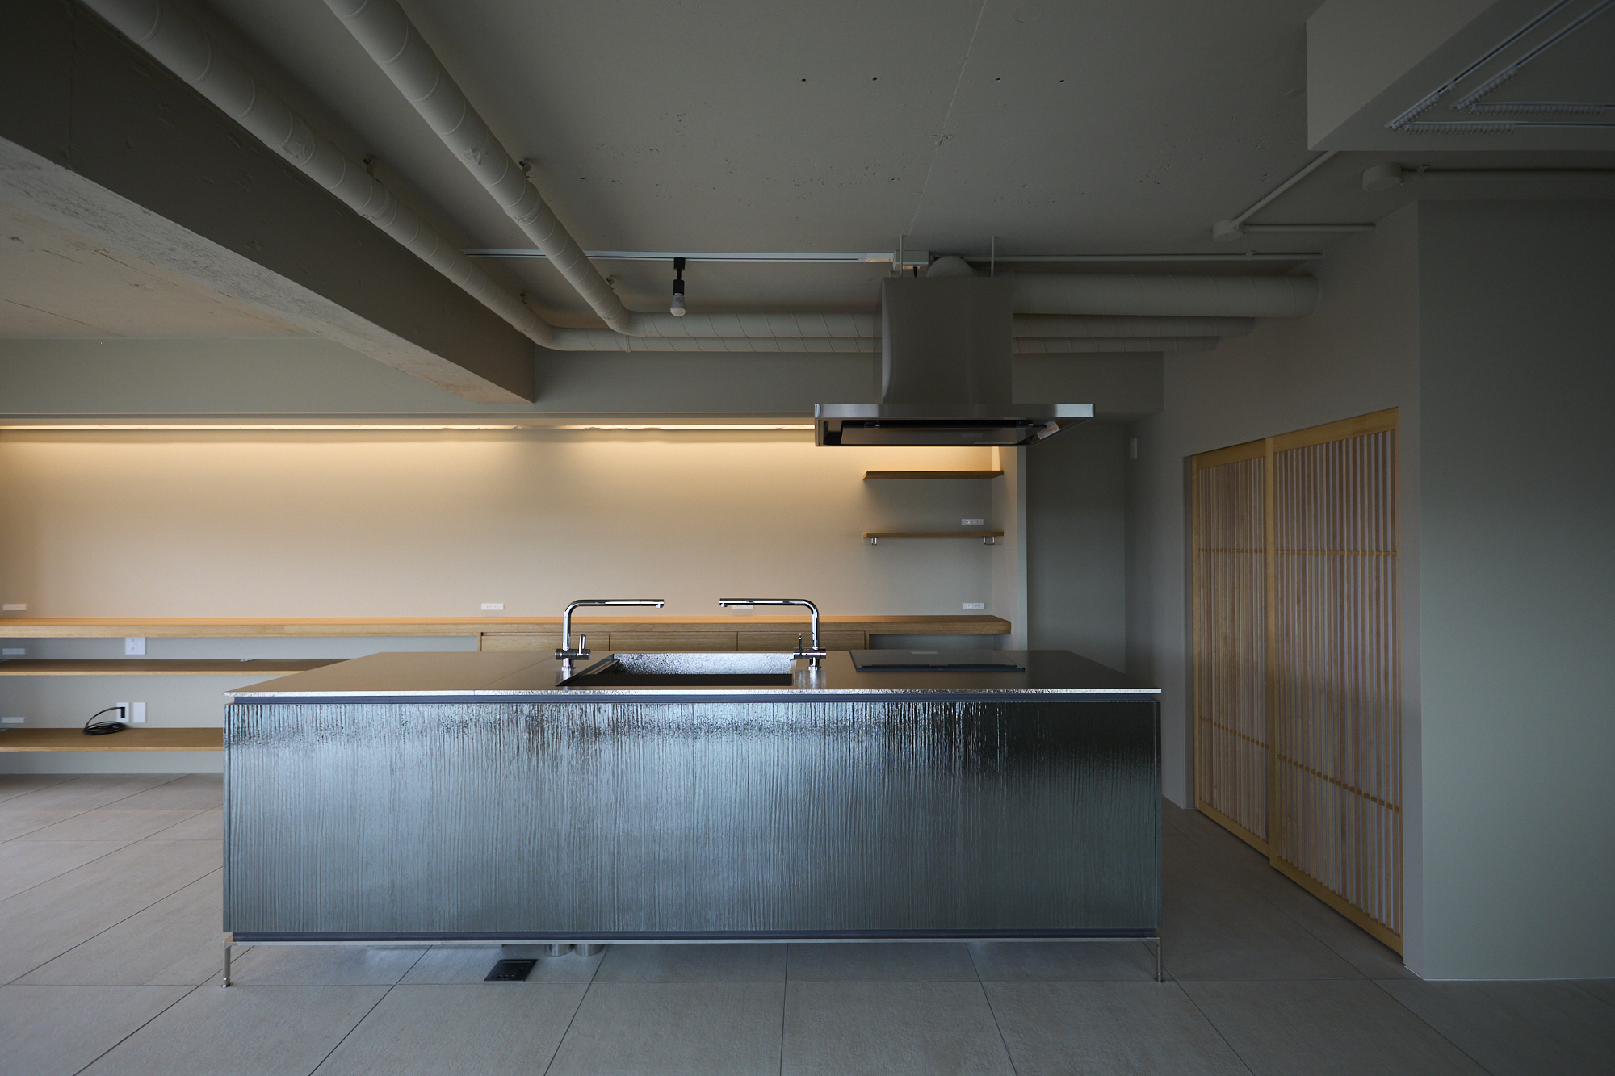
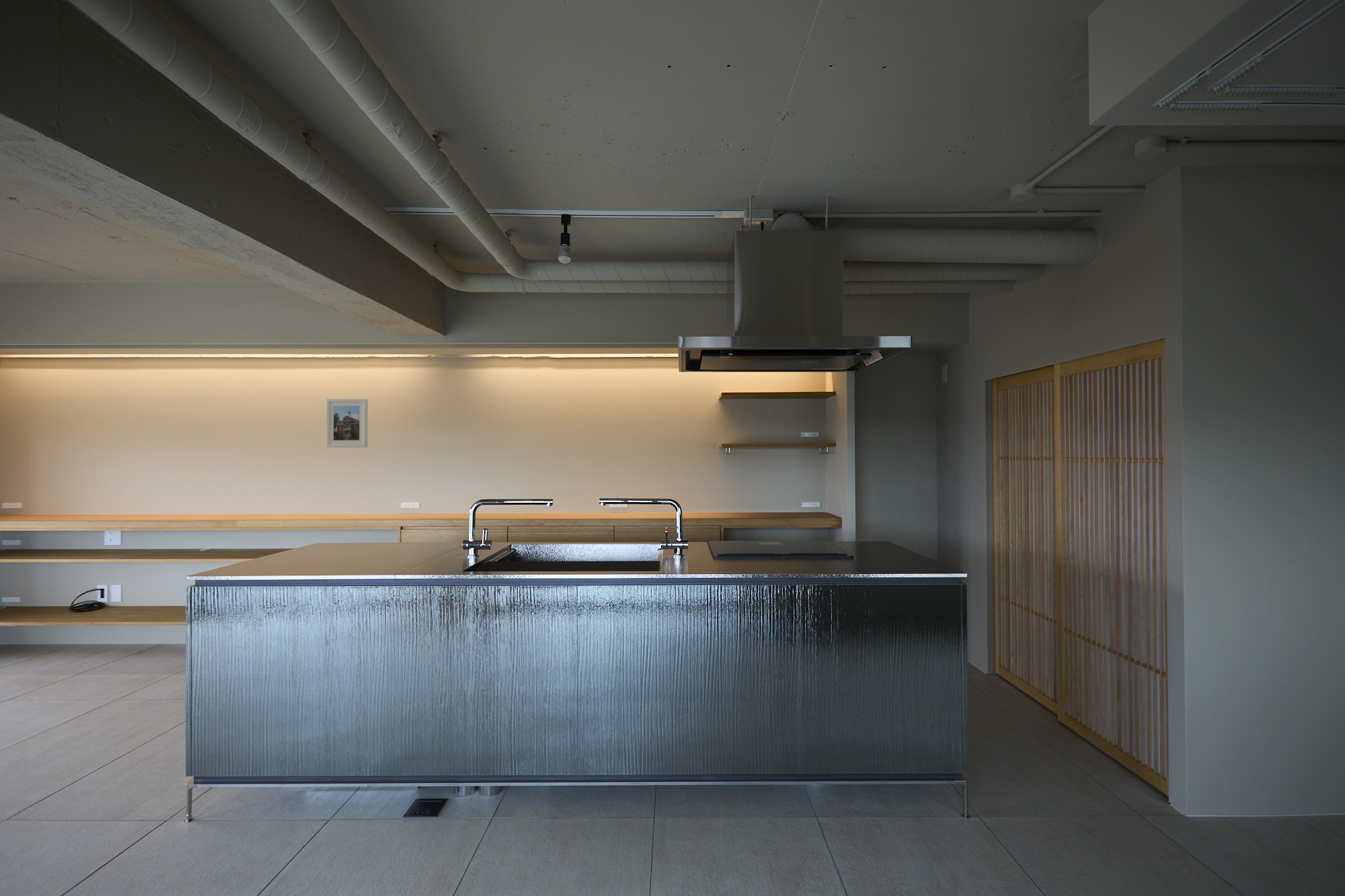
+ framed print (346, 423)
